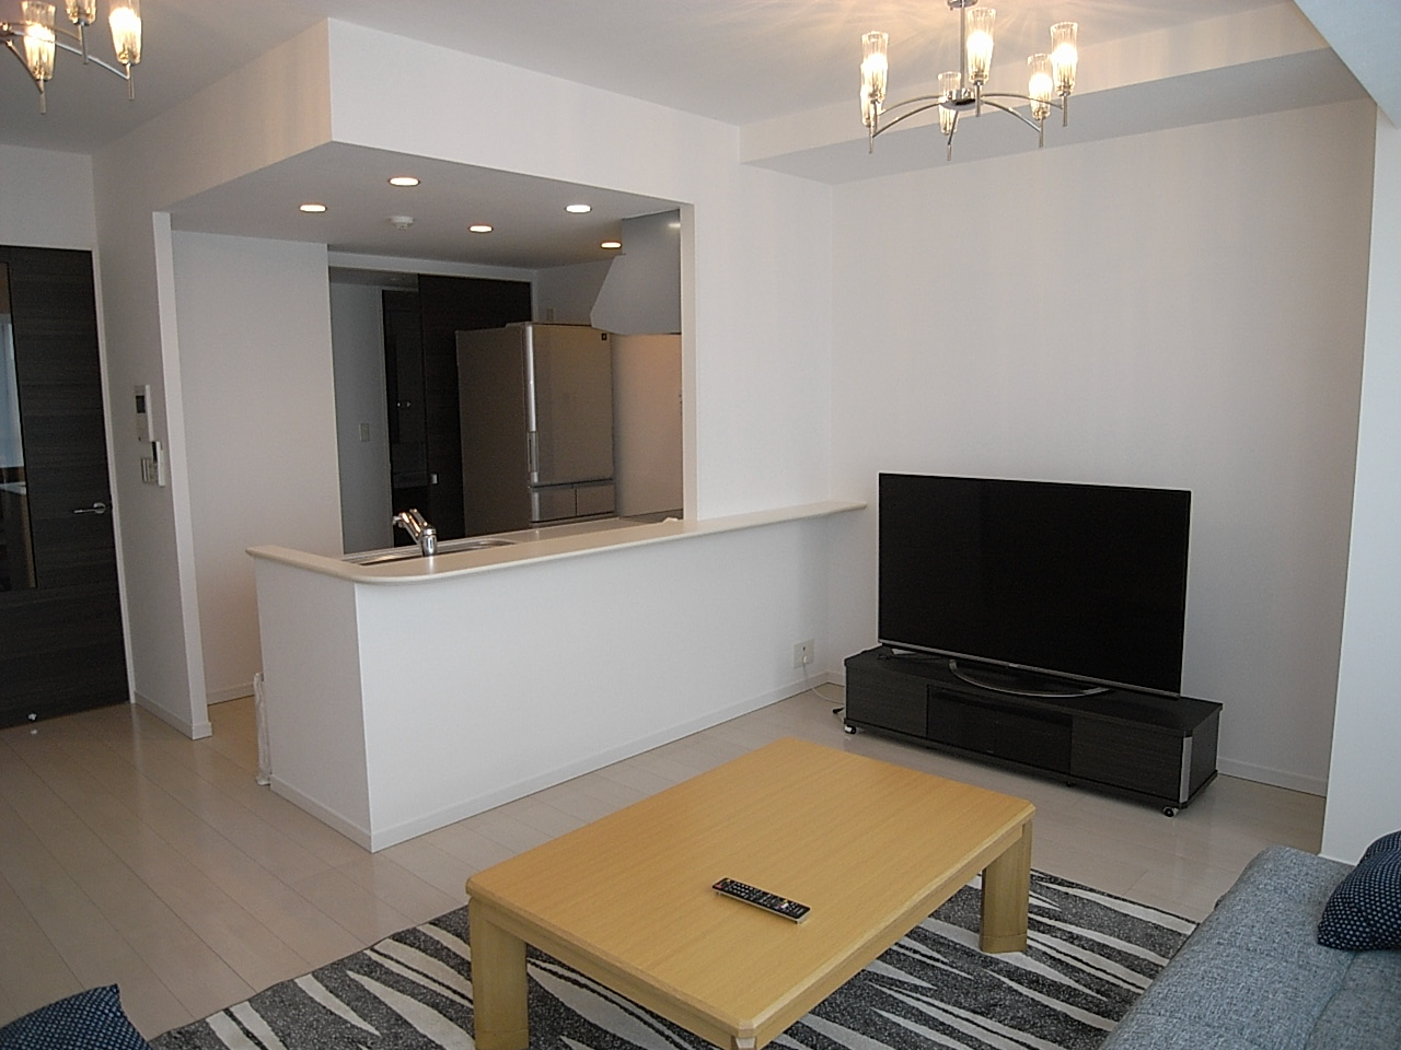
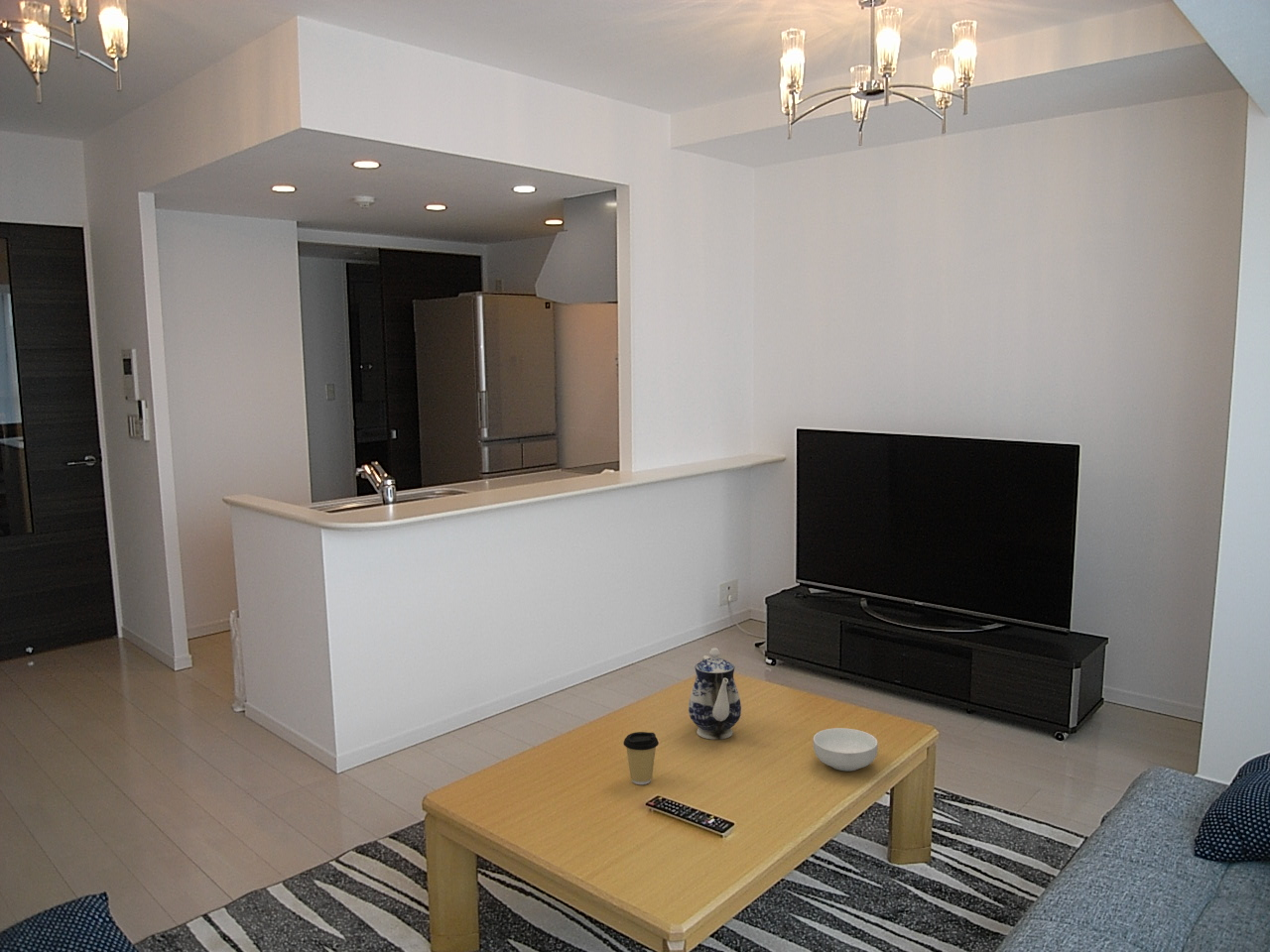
+ cereal bowl (844, 752)
+ teapot (714, 690)
+ coffee cup (641, 758)
